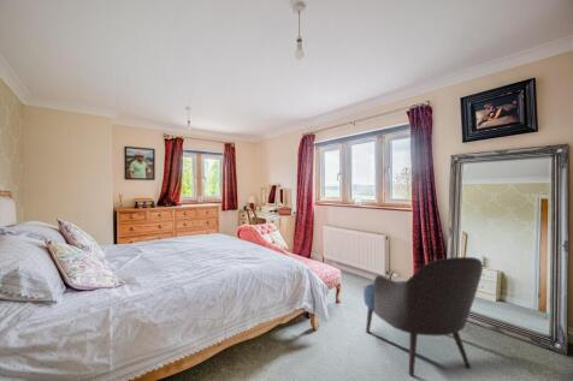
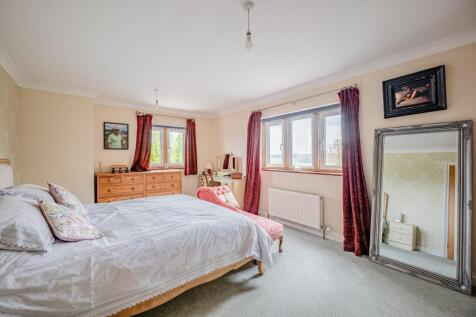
- armchair (420, 298)
